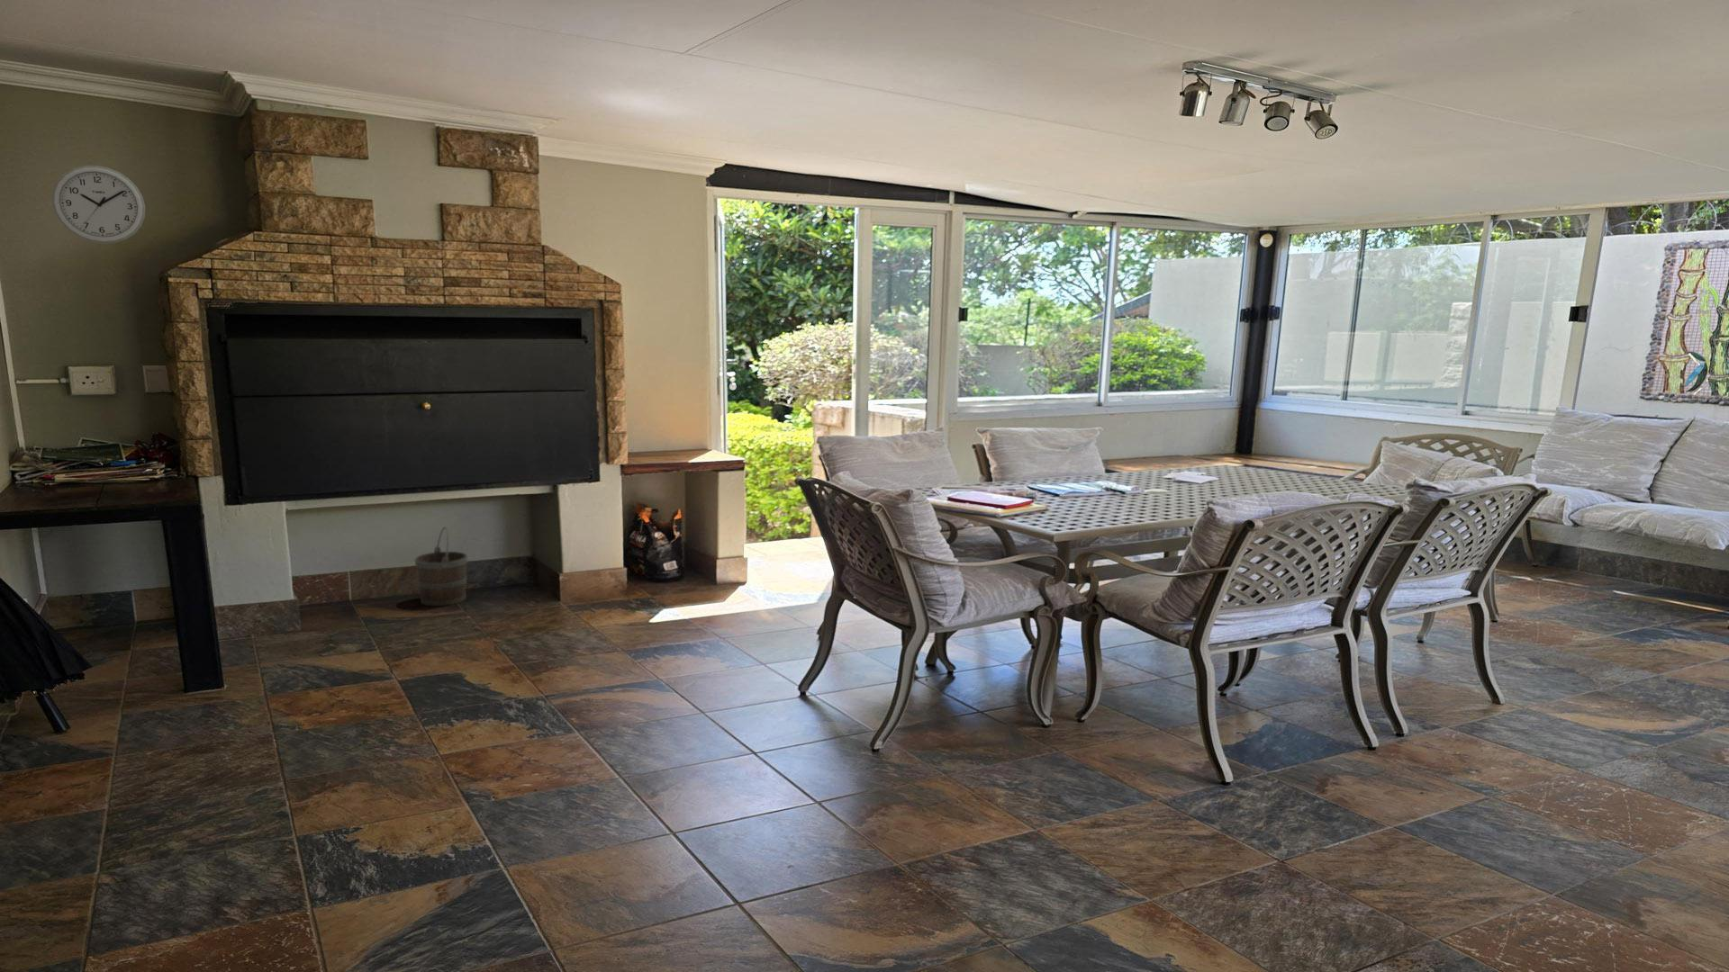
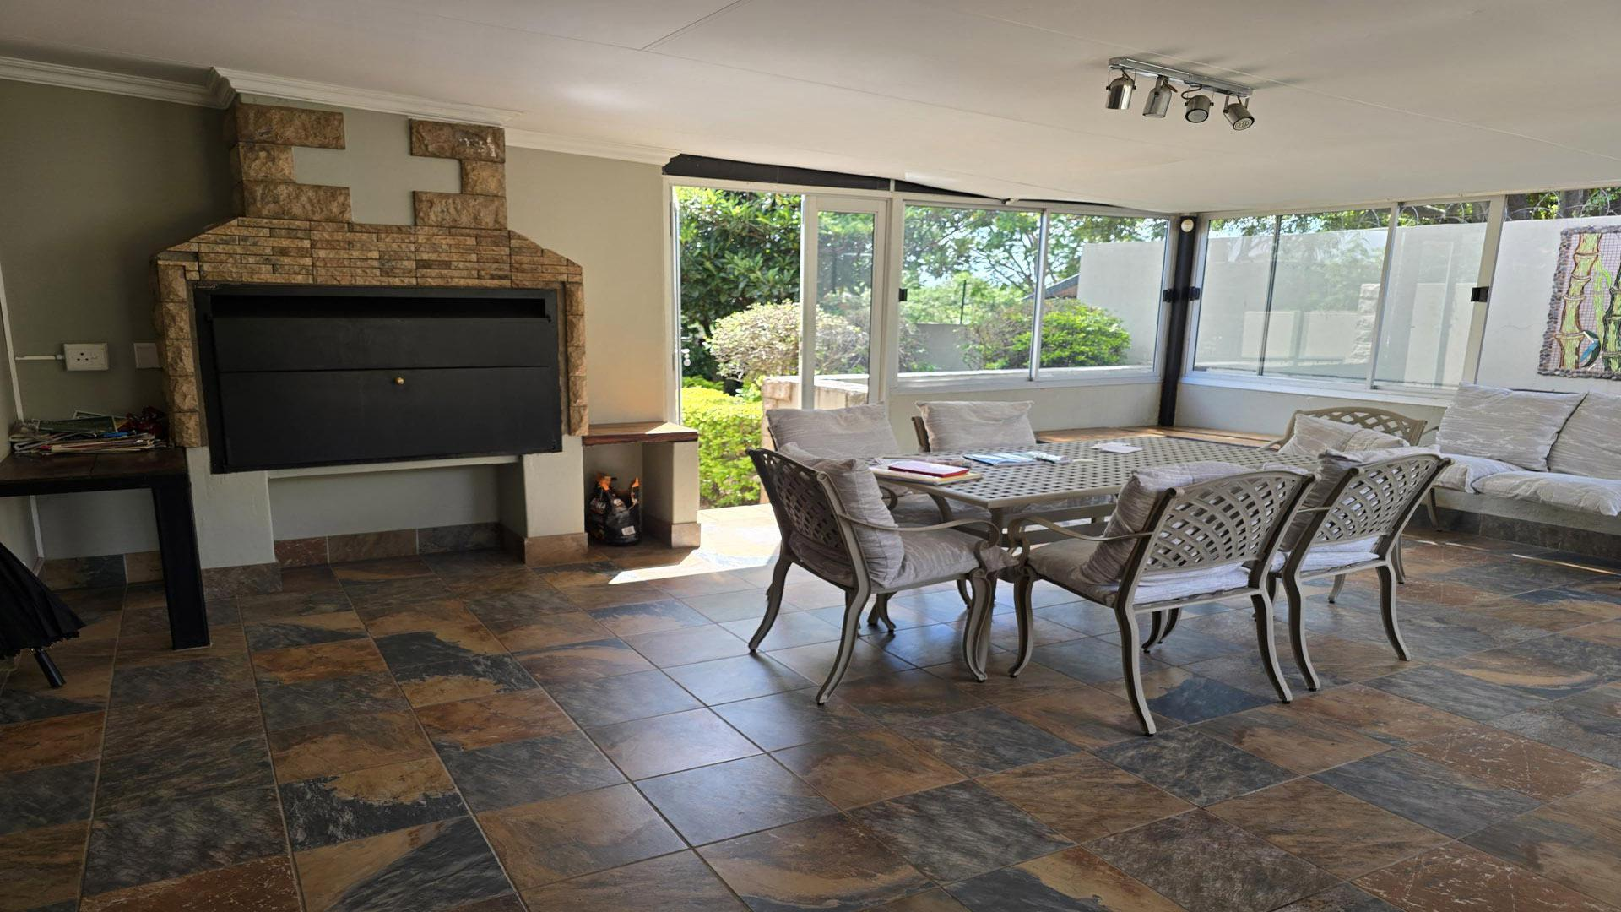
- bucket (442, 564)
- wall clock (99, 204)
